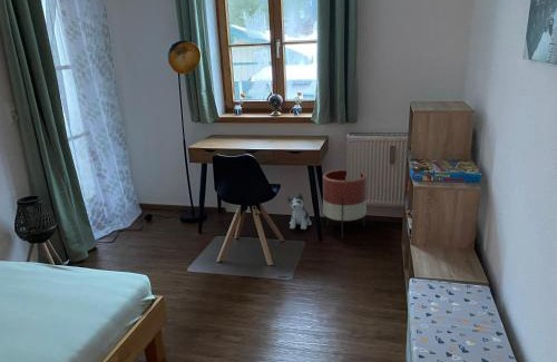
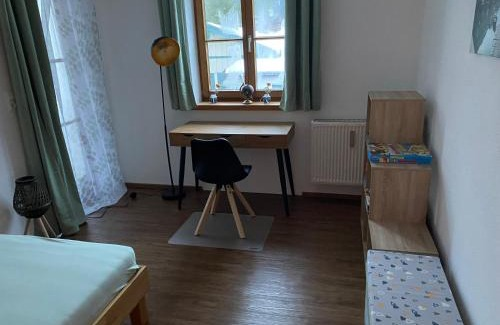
- plush toy (300, 207)
- planter (344, 203)
